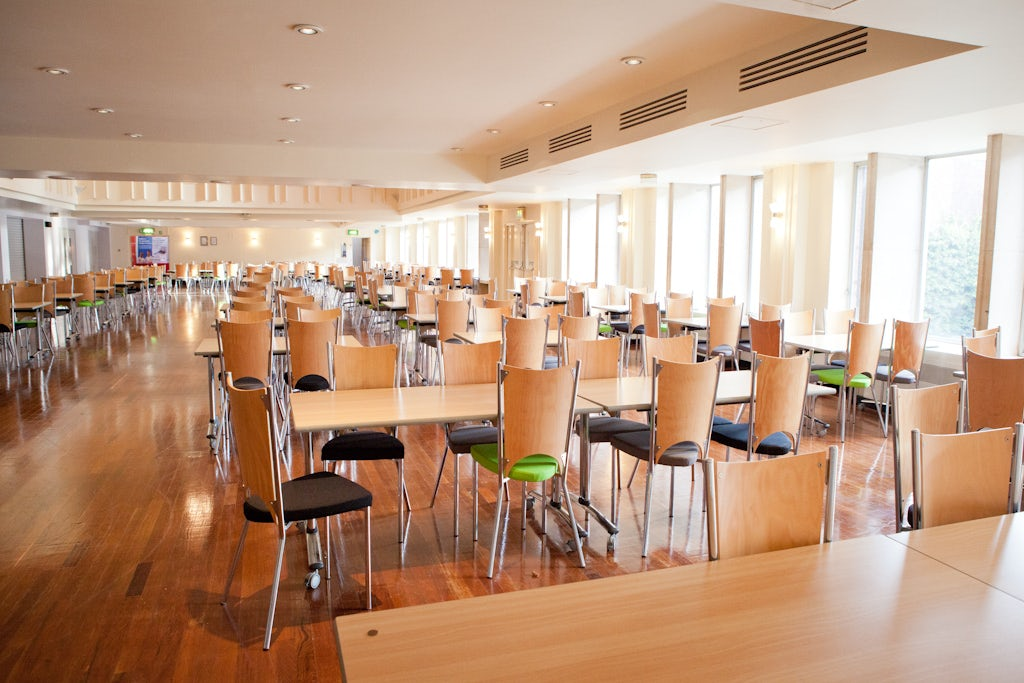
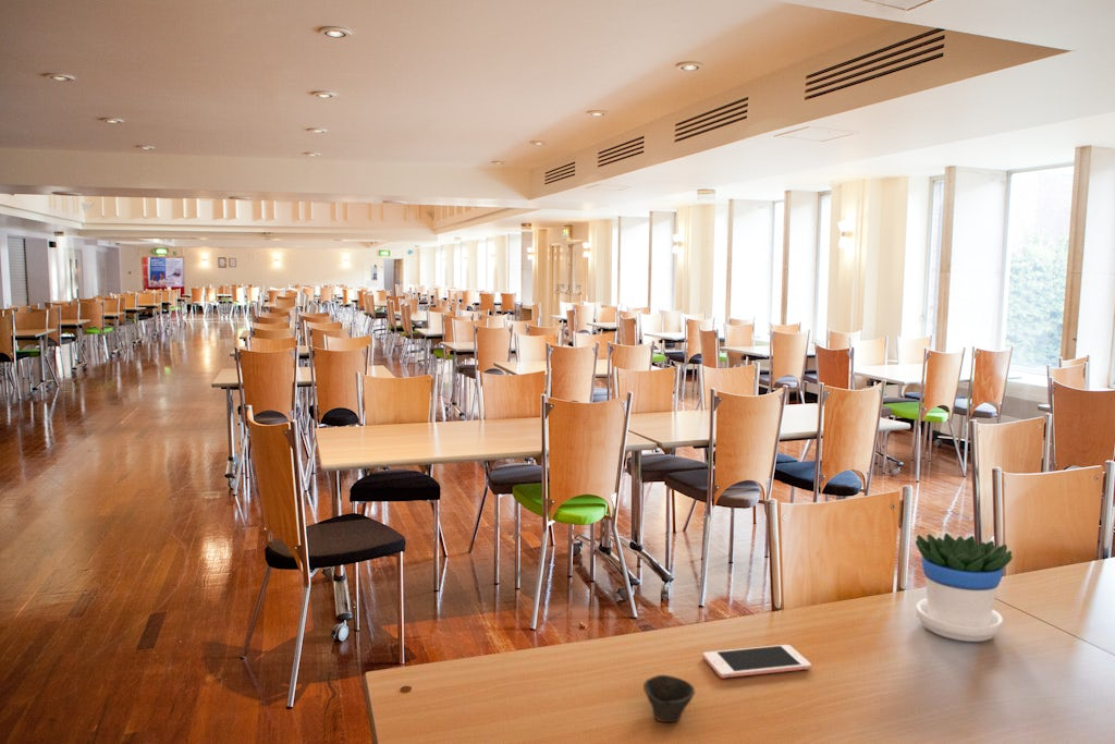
+ flowerpot (959, 587)
+ cell phone (756, 660)
+ cup (667, 699)
